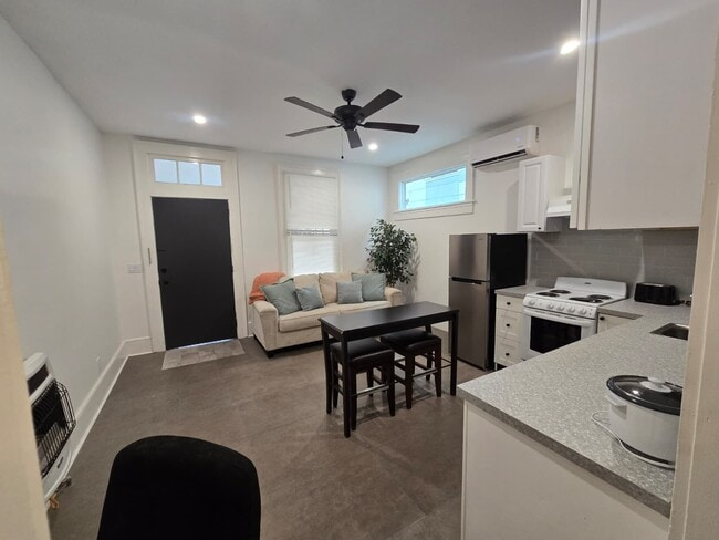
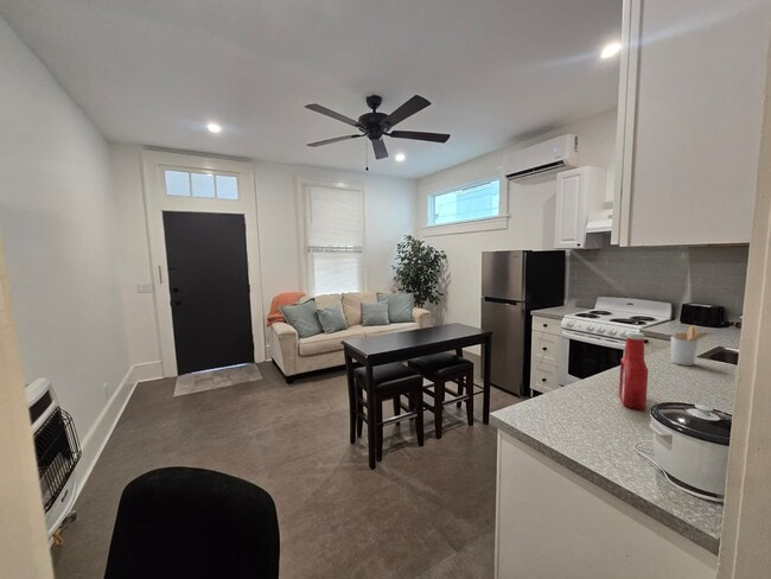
+ soap bottle (633, 367)
+ utensil holder (689, 345)
